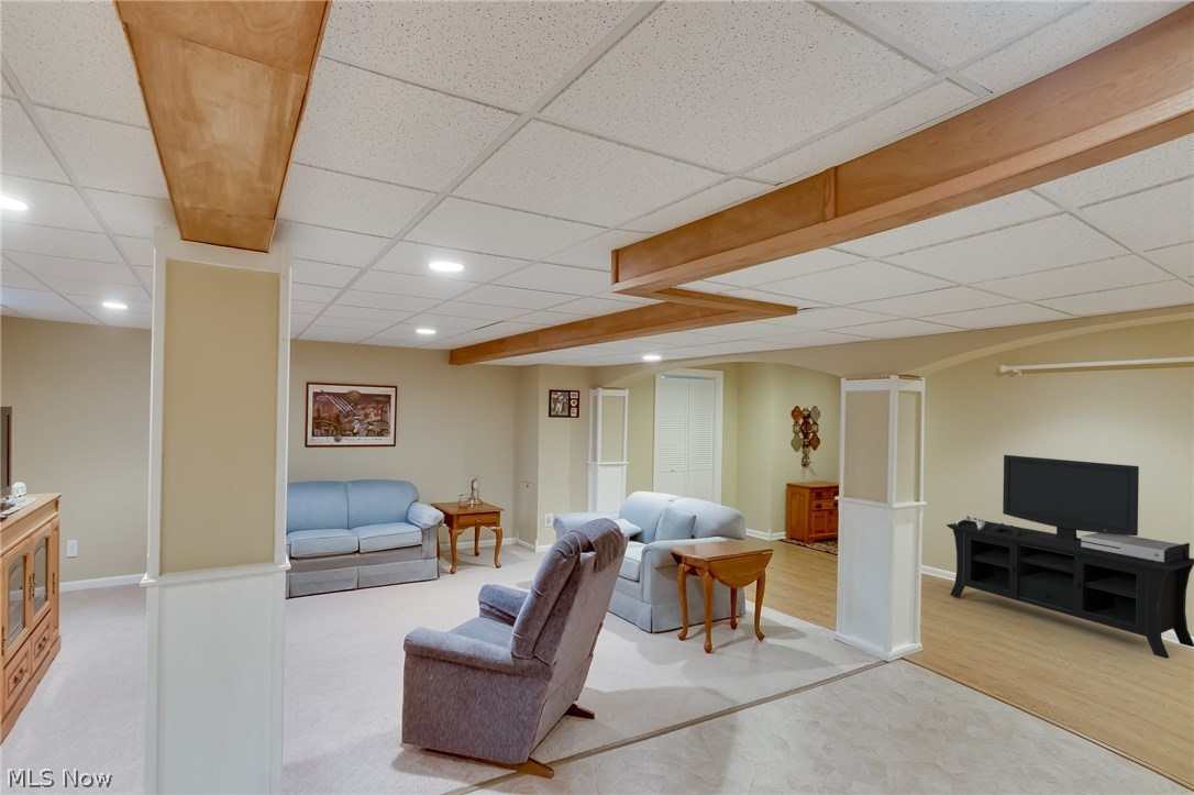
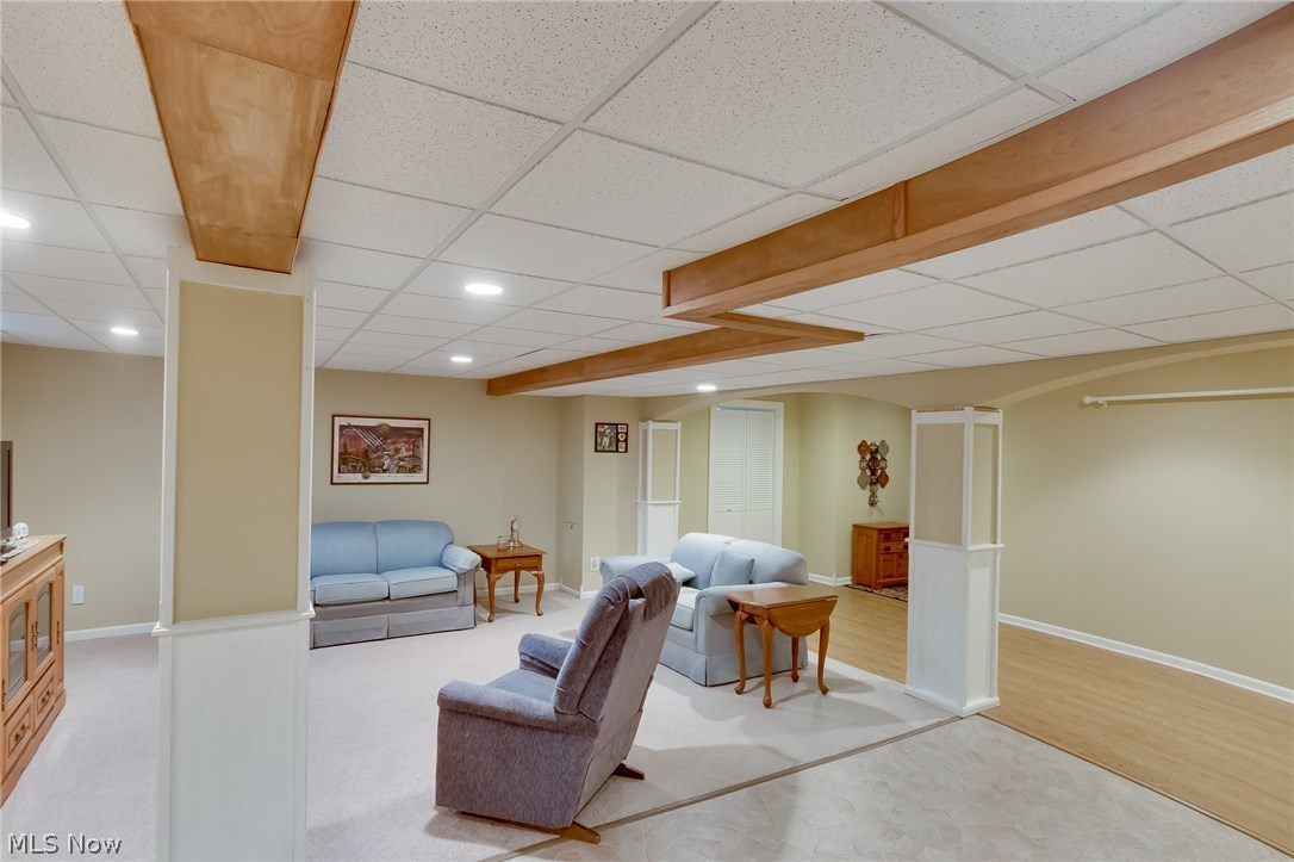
- media console (1058, 539)
